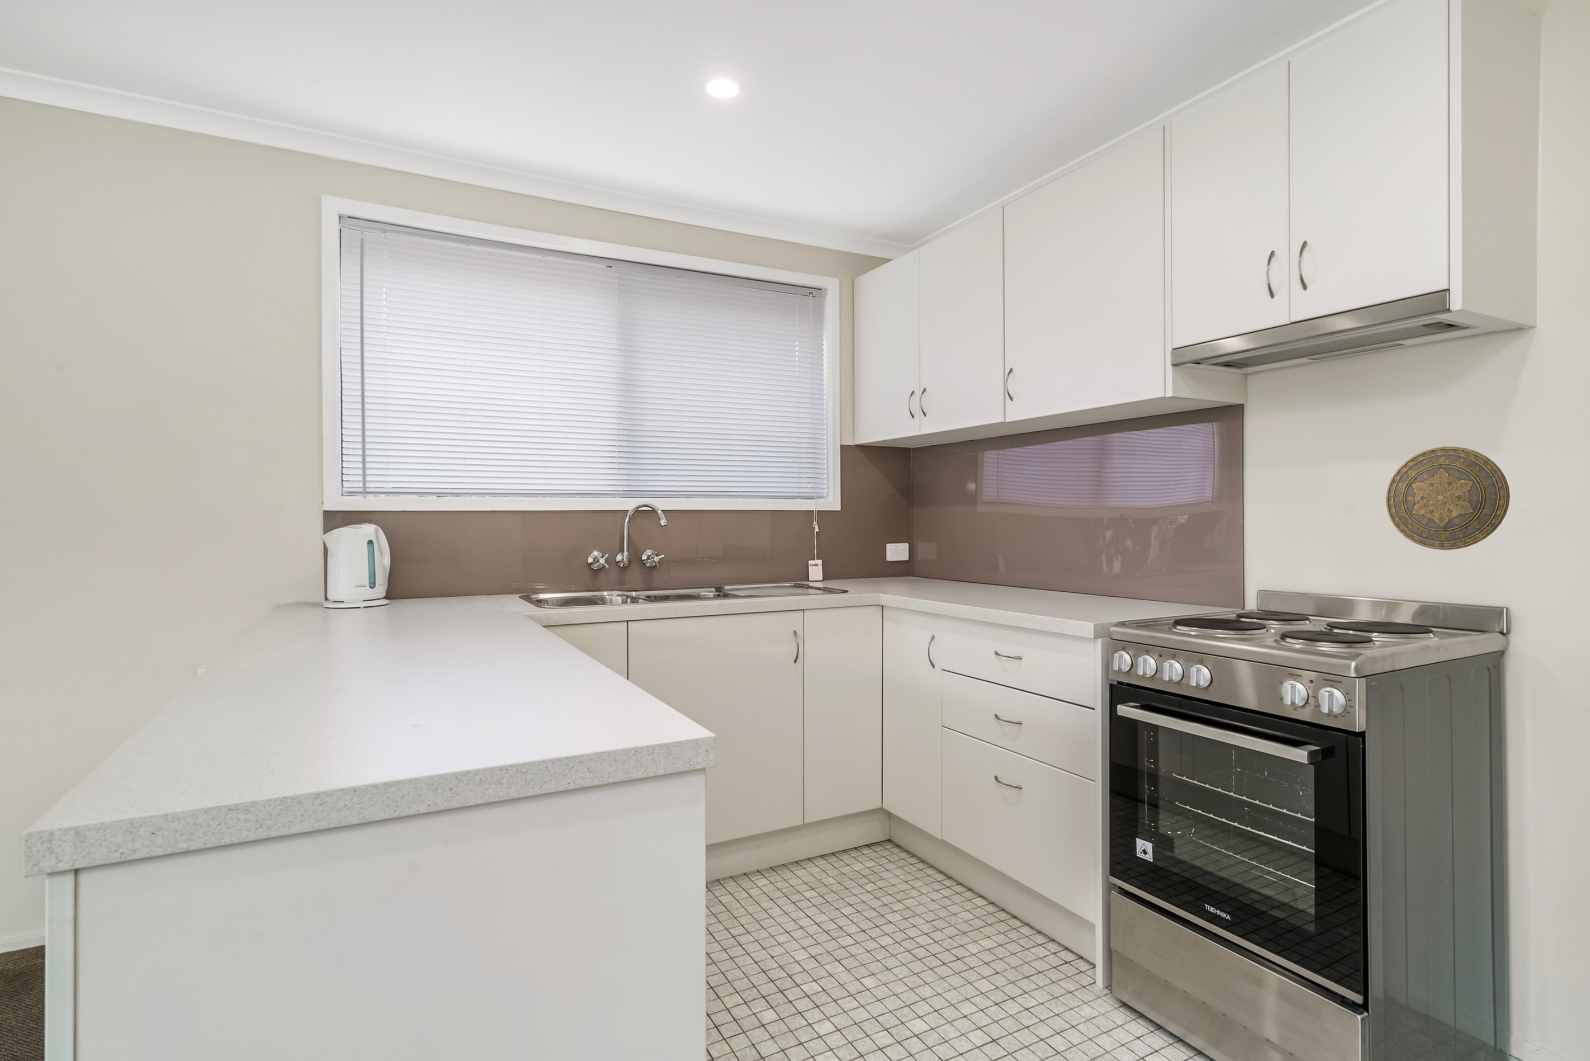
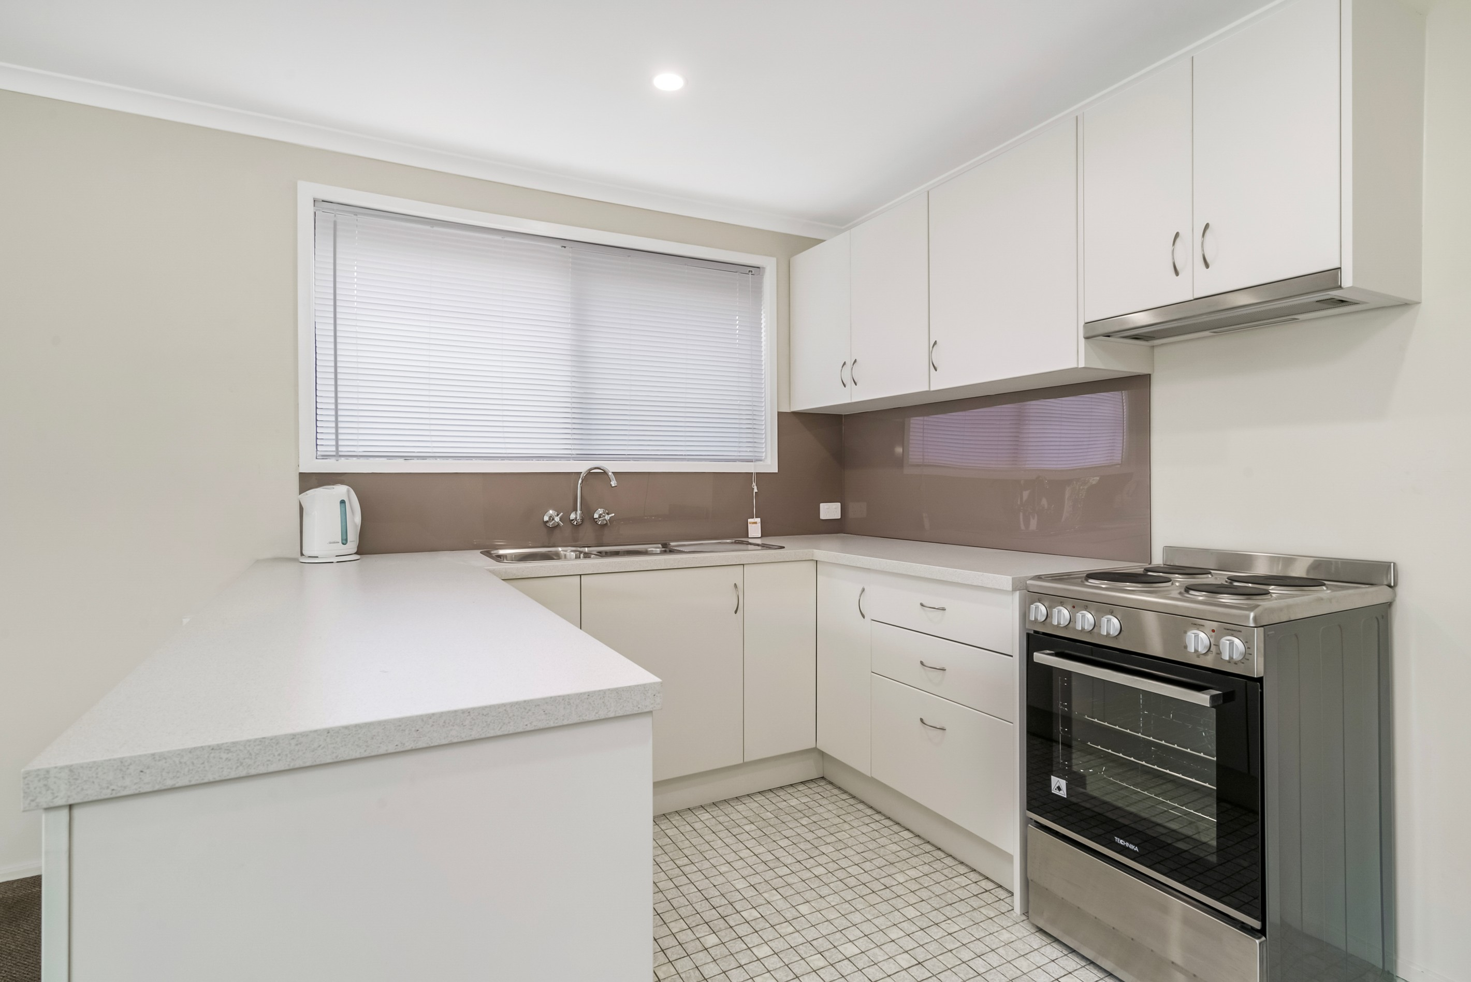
- decorative plate (1442, 497)
